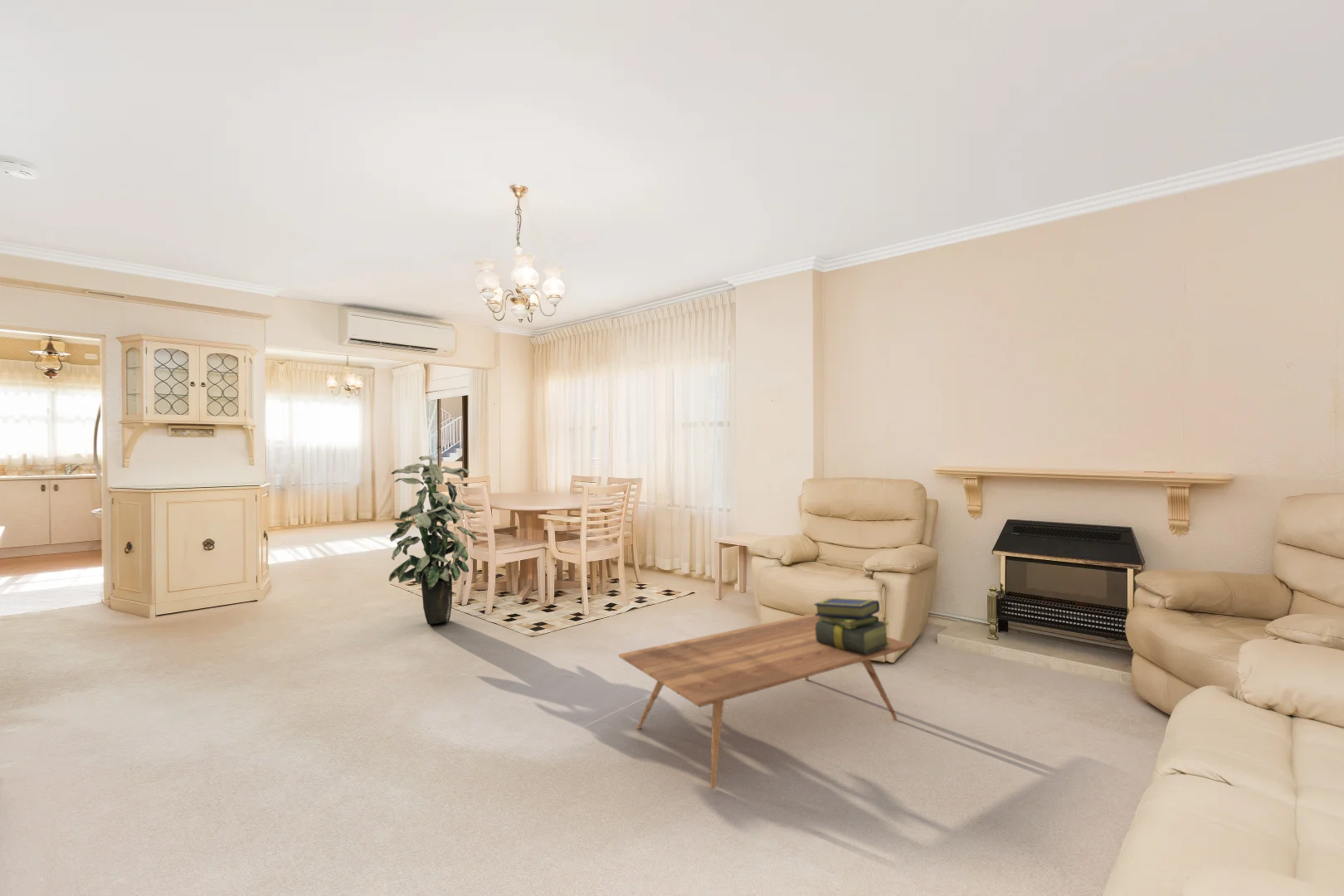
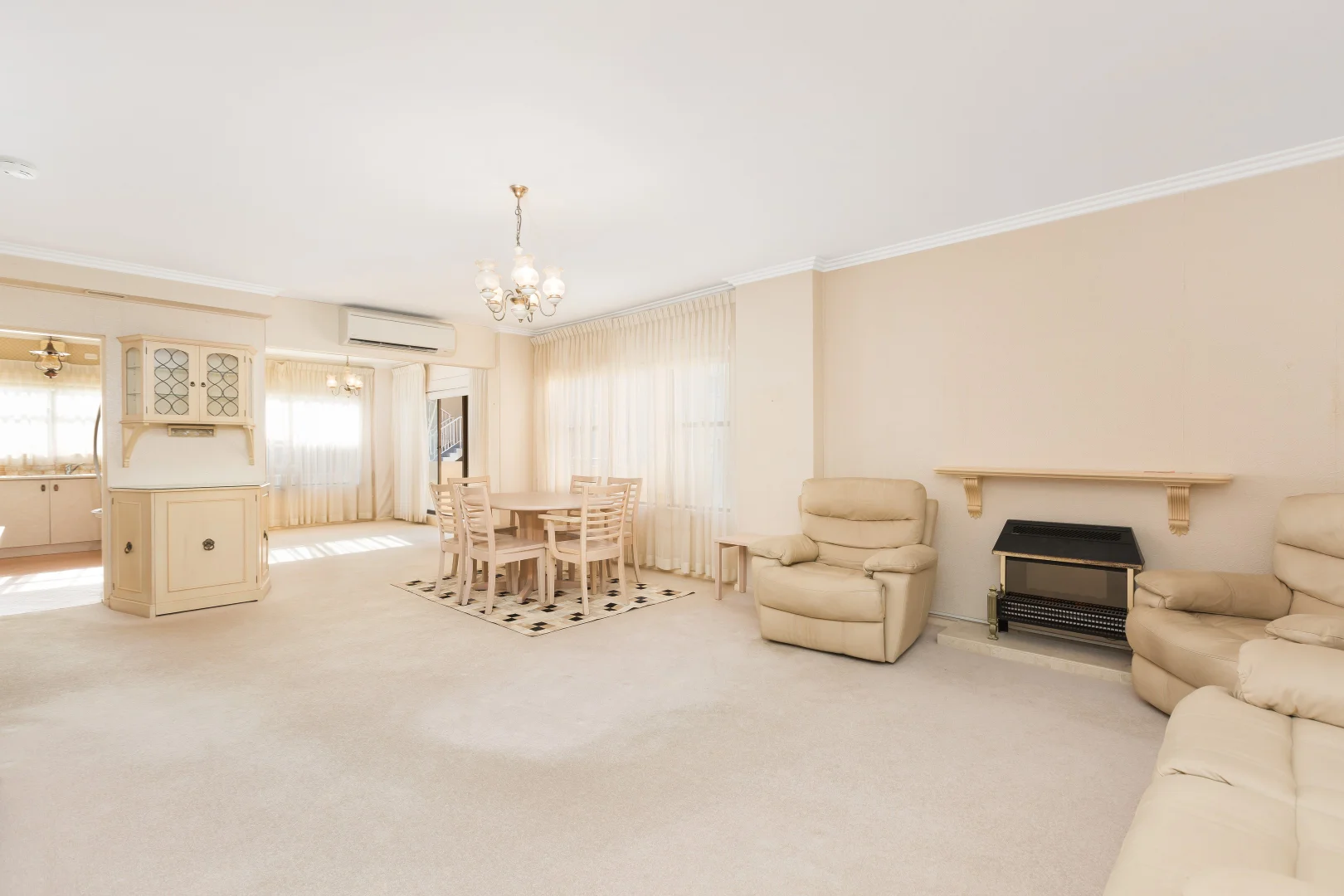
- stack of books (848, 621)
- coffee table (767, 686)
- indoor plant (431, 538)
